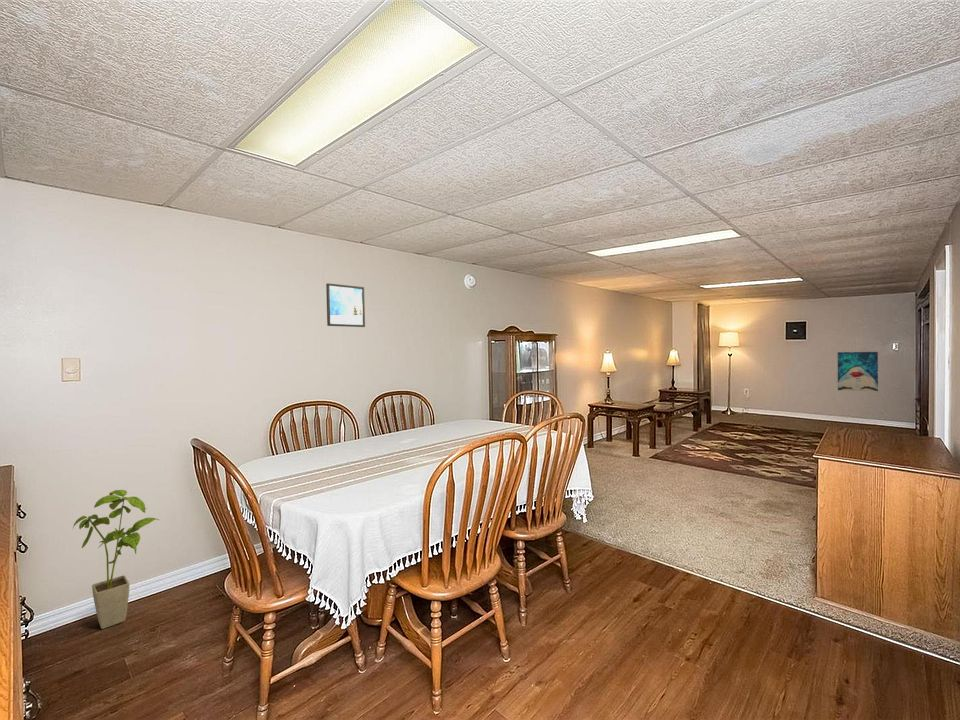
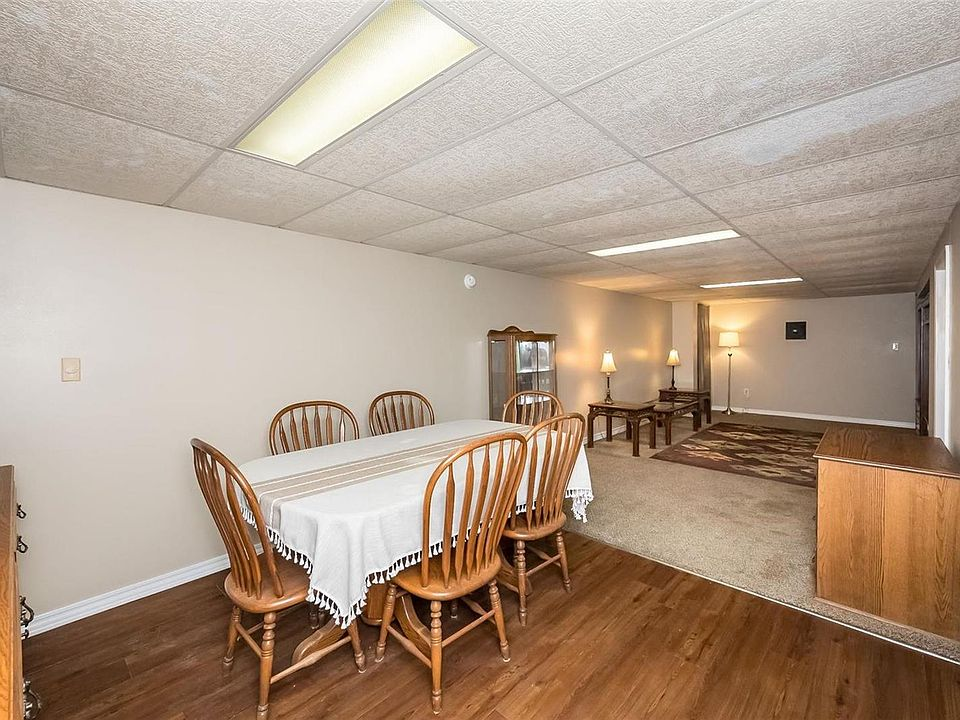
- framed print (346, 305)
- house plant (120, 554)
- wall art (857, 371)
